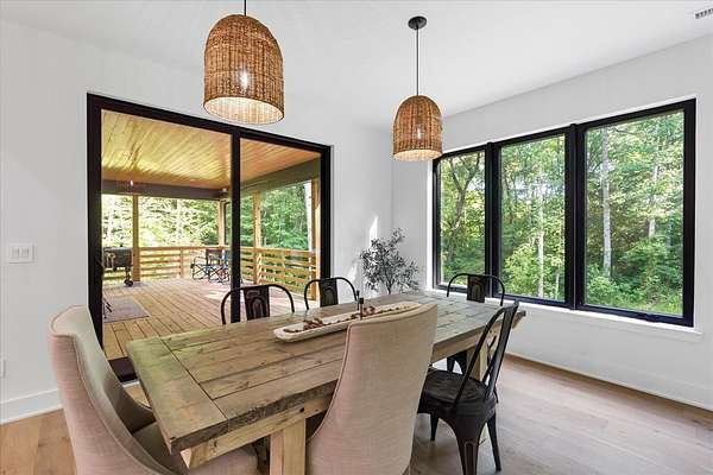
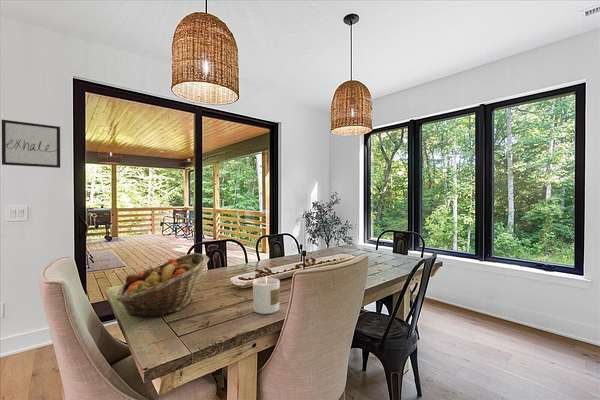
+ candle (266, 292)
+ fruit basket (165, 281)
+ wall art (32, 144)
